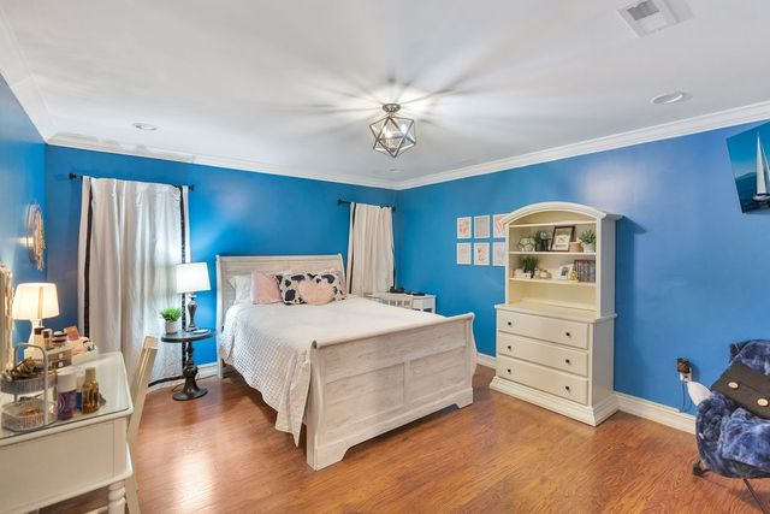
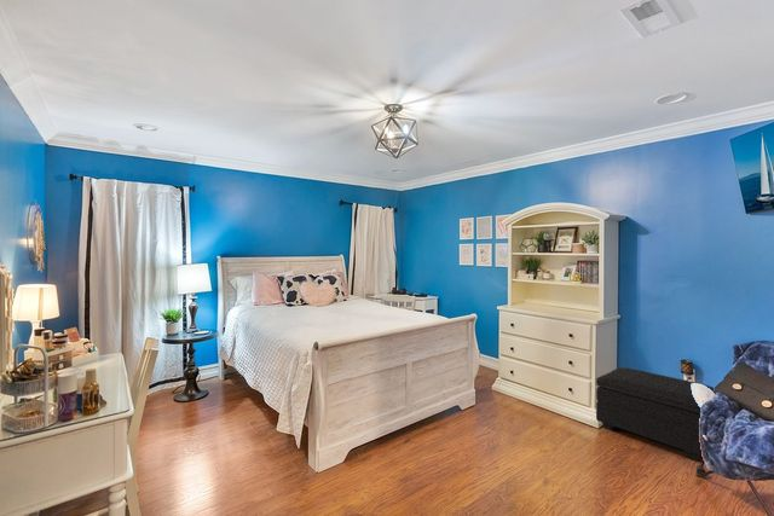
+ footstool (654, 407)
